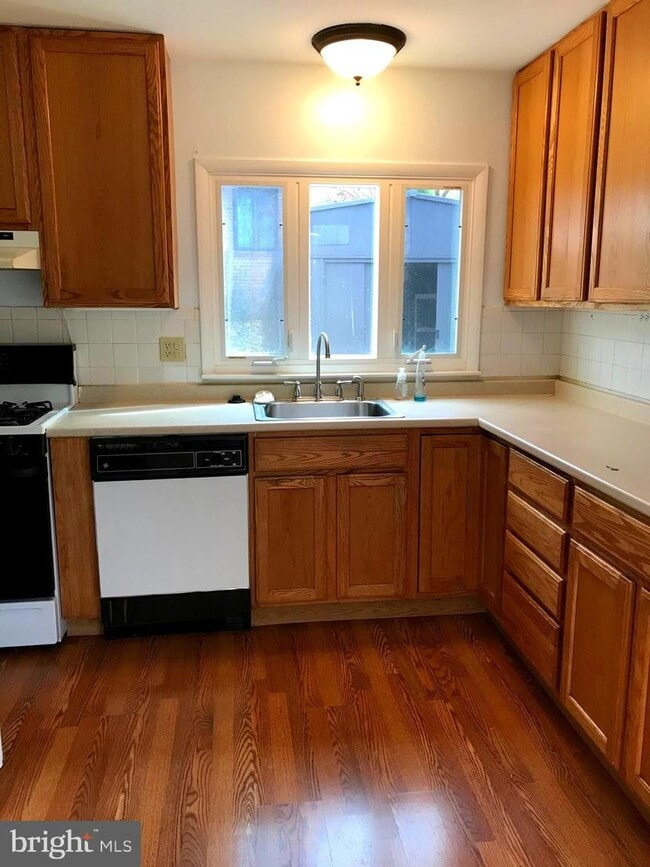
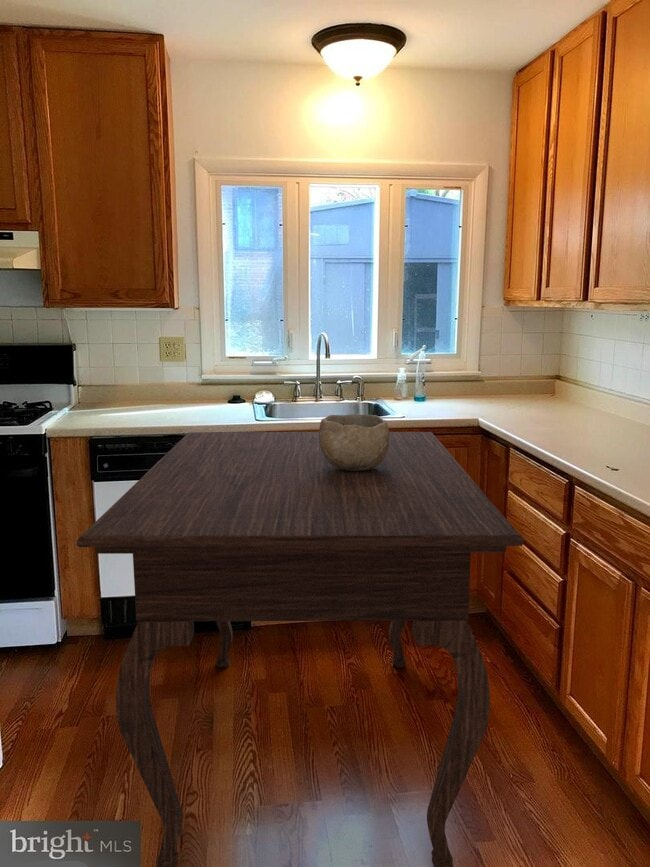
+ bowl (354, 442)
+ dining table (307, 612)
